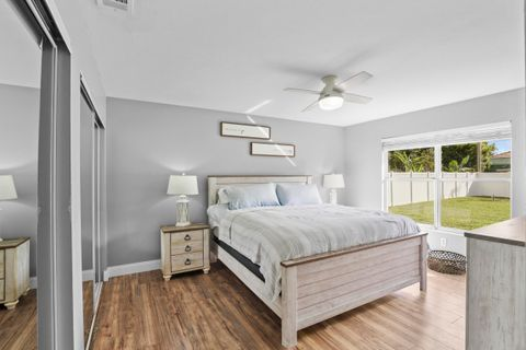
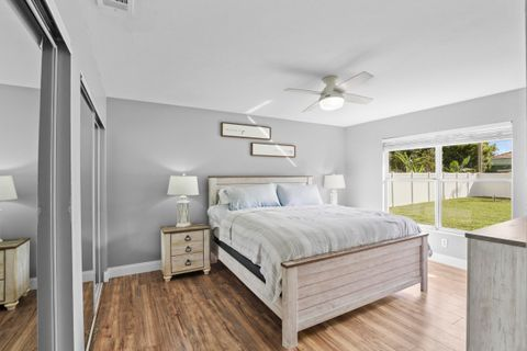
- basket (446, 261)
